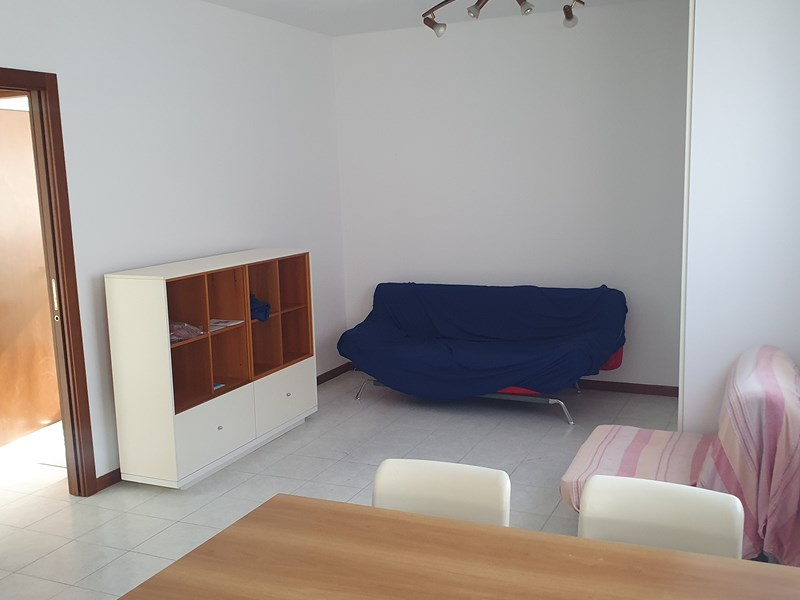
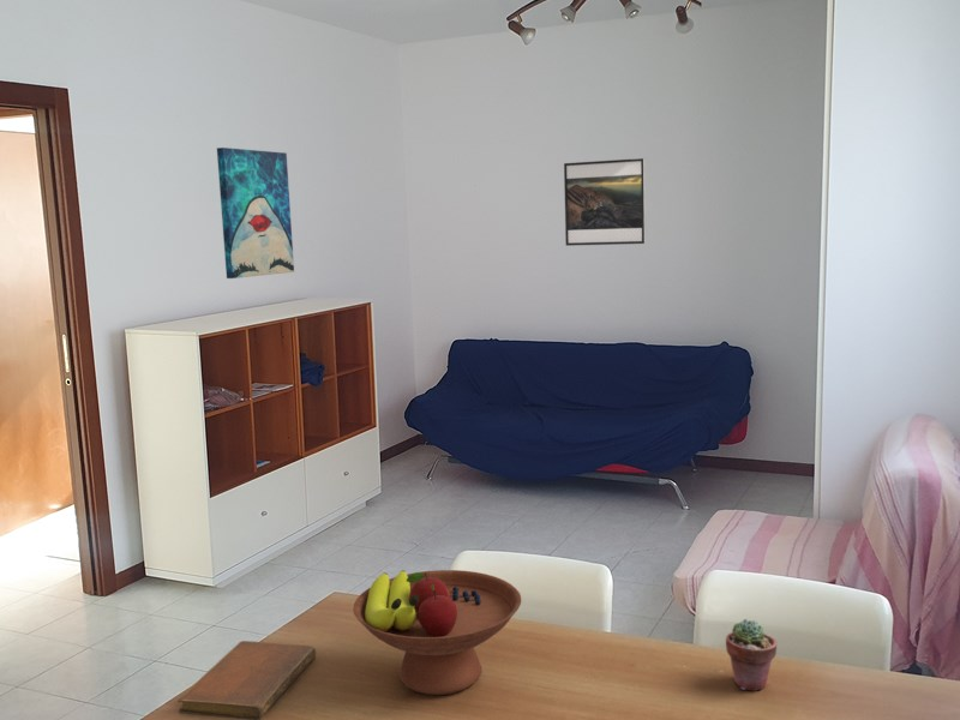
+ potted succulent (750, 652)
+ wall art (257, 212)
+ fruit bowl (438, 624)
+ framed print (604, 203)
+ notebook (250, 677)
